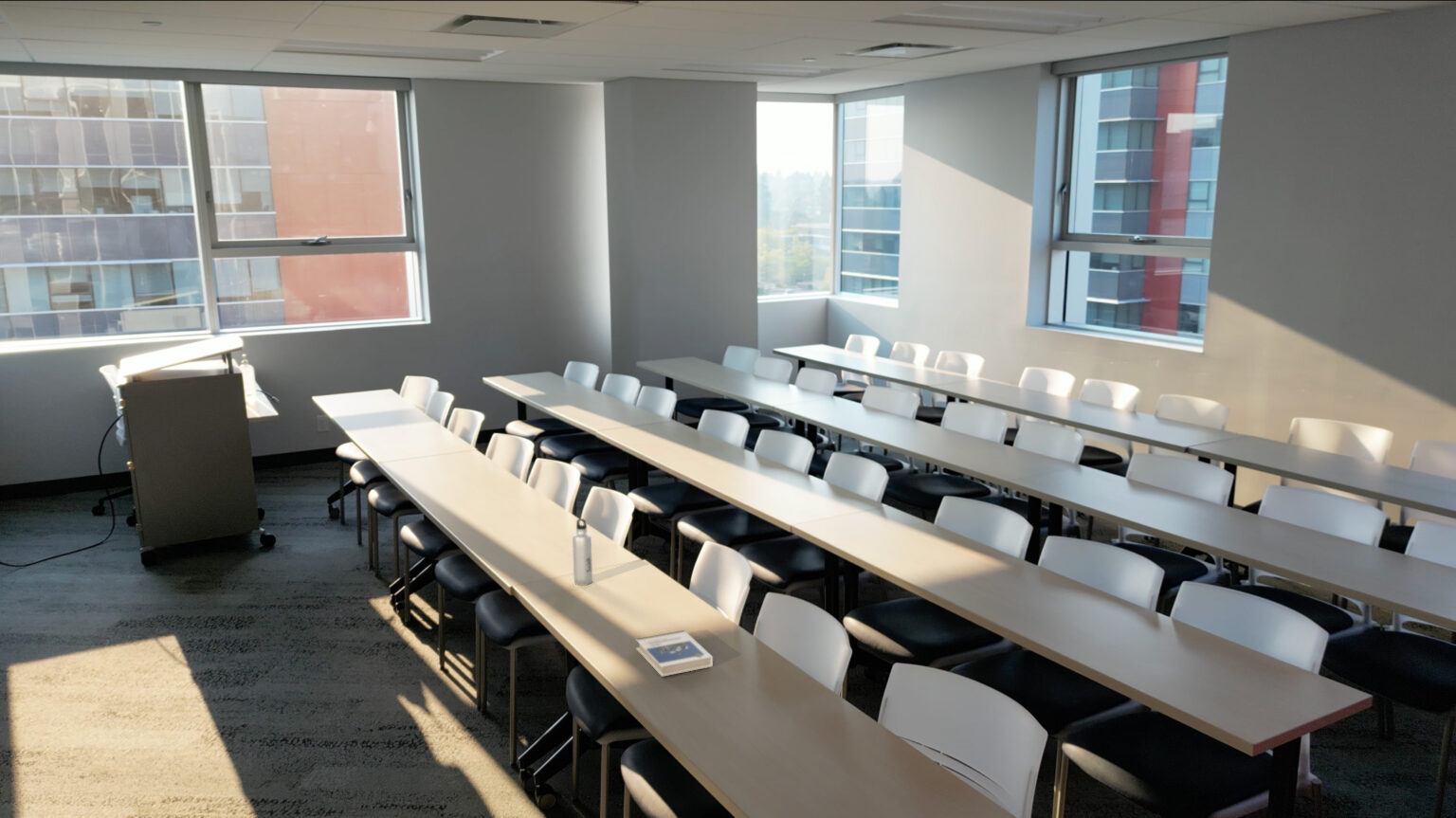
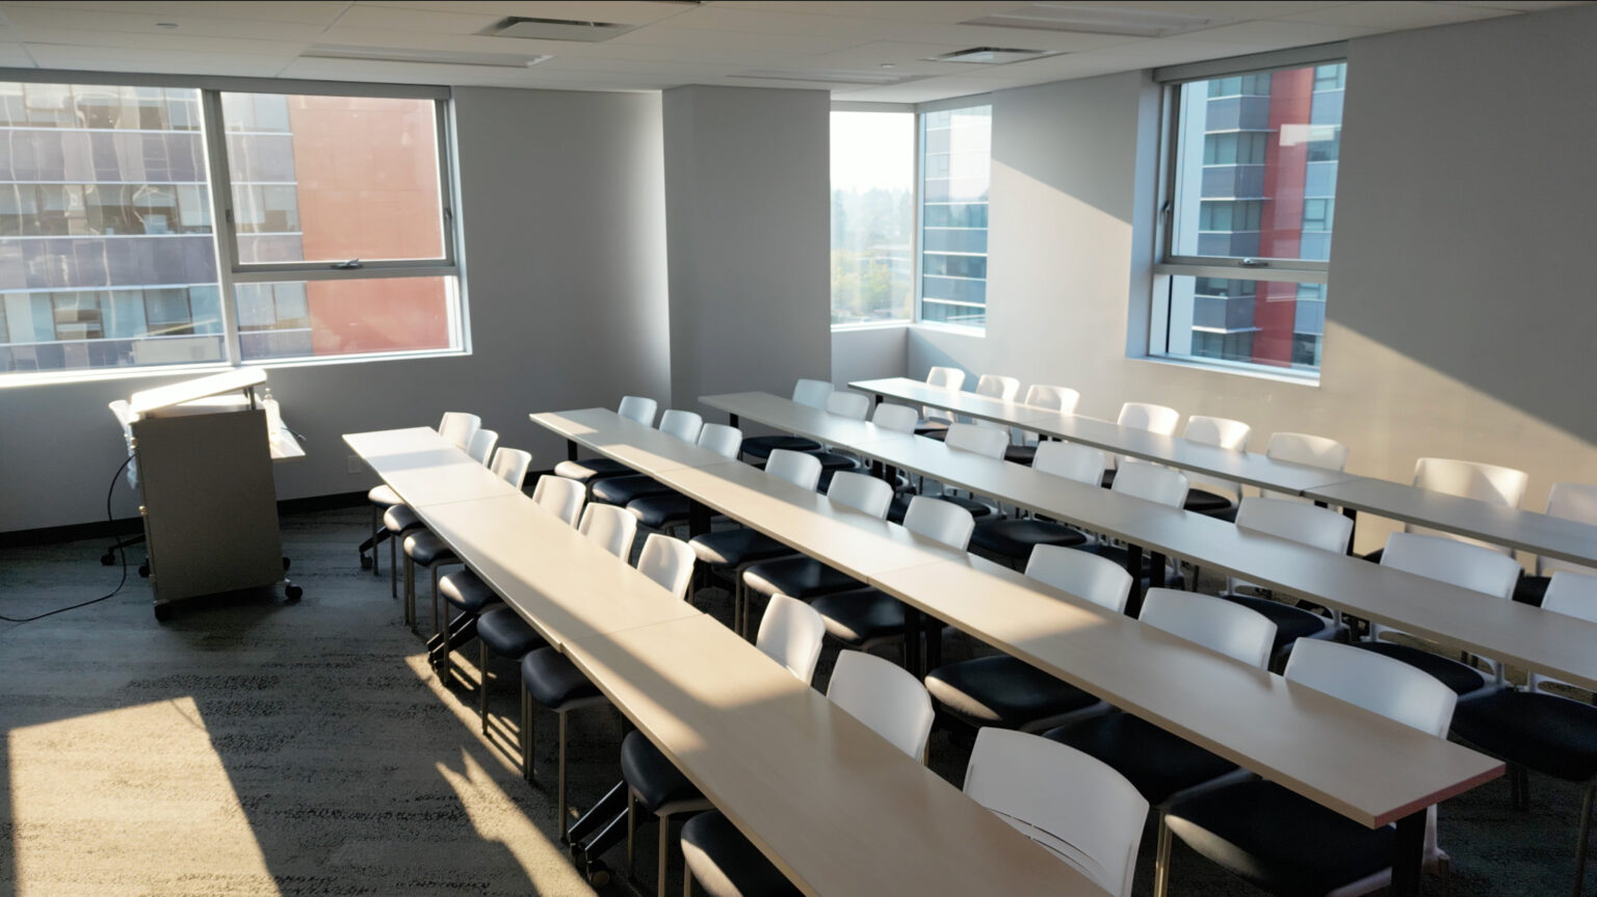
- water bottle (582, 551)
- hardback book (673, 652)
